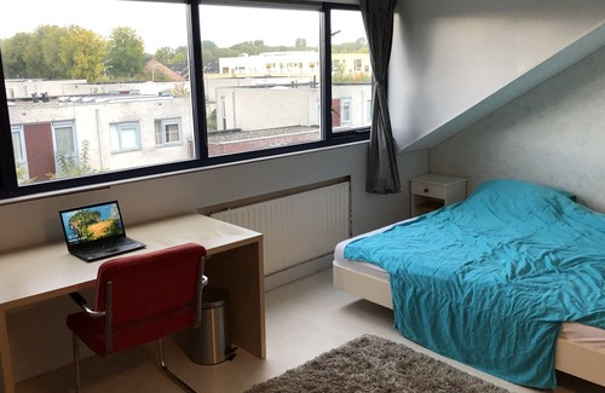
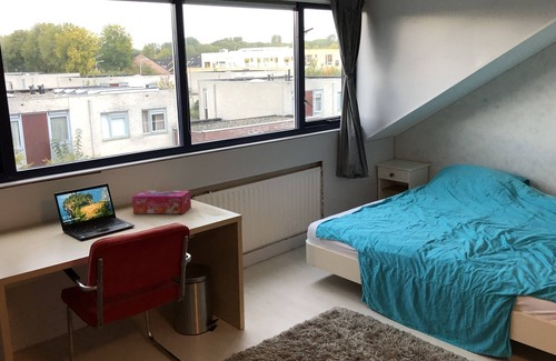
+ tissue box (161, 201)
